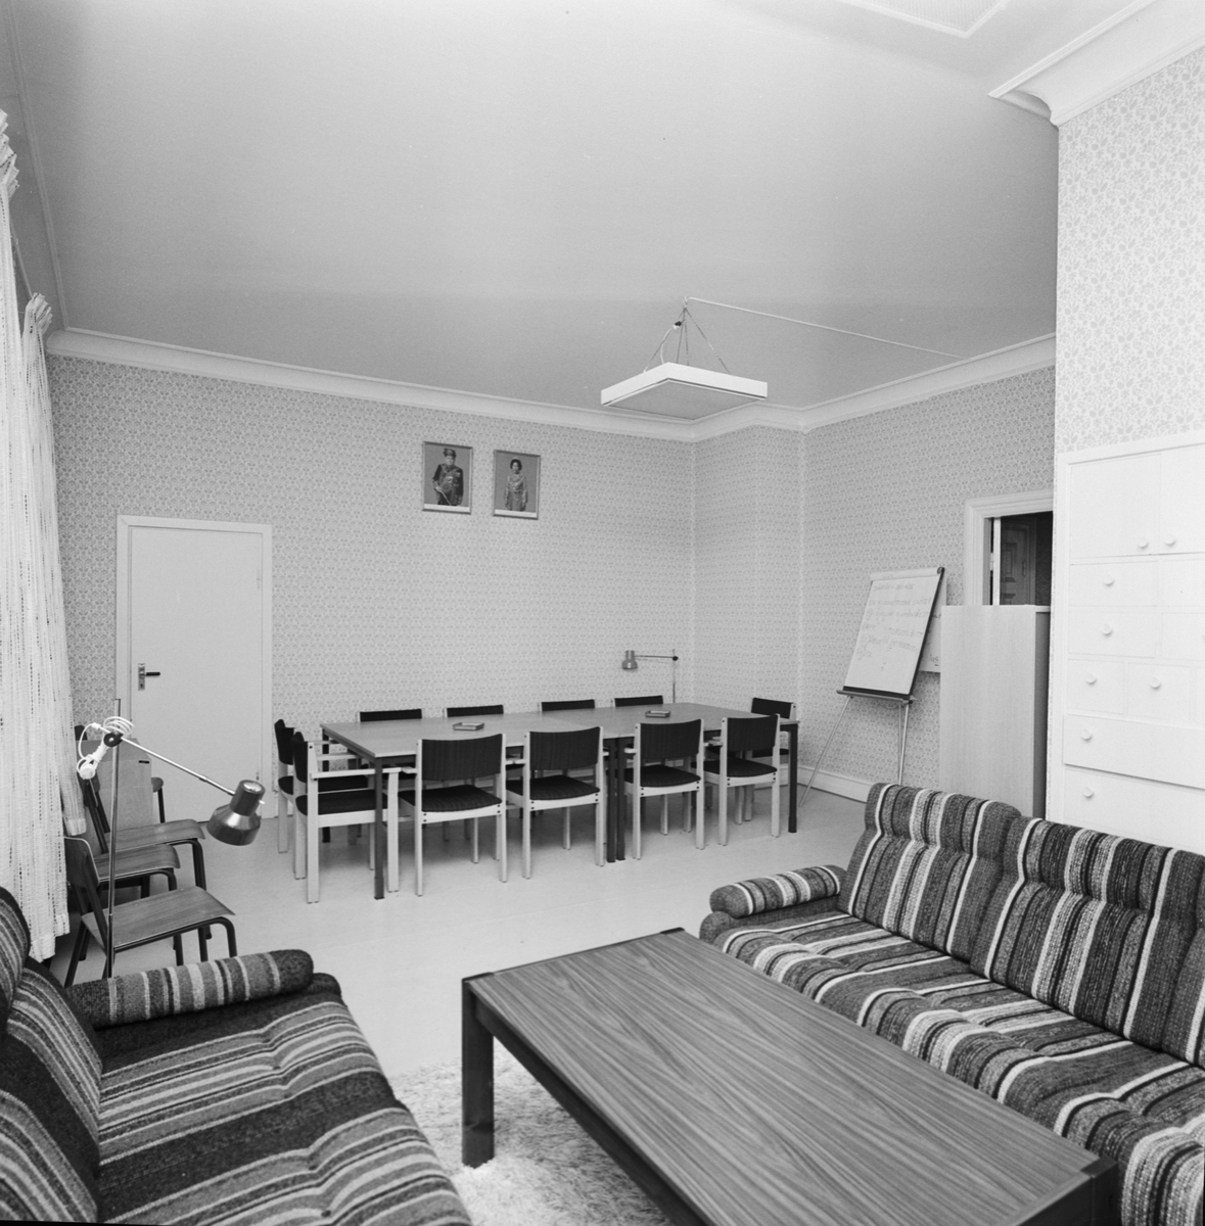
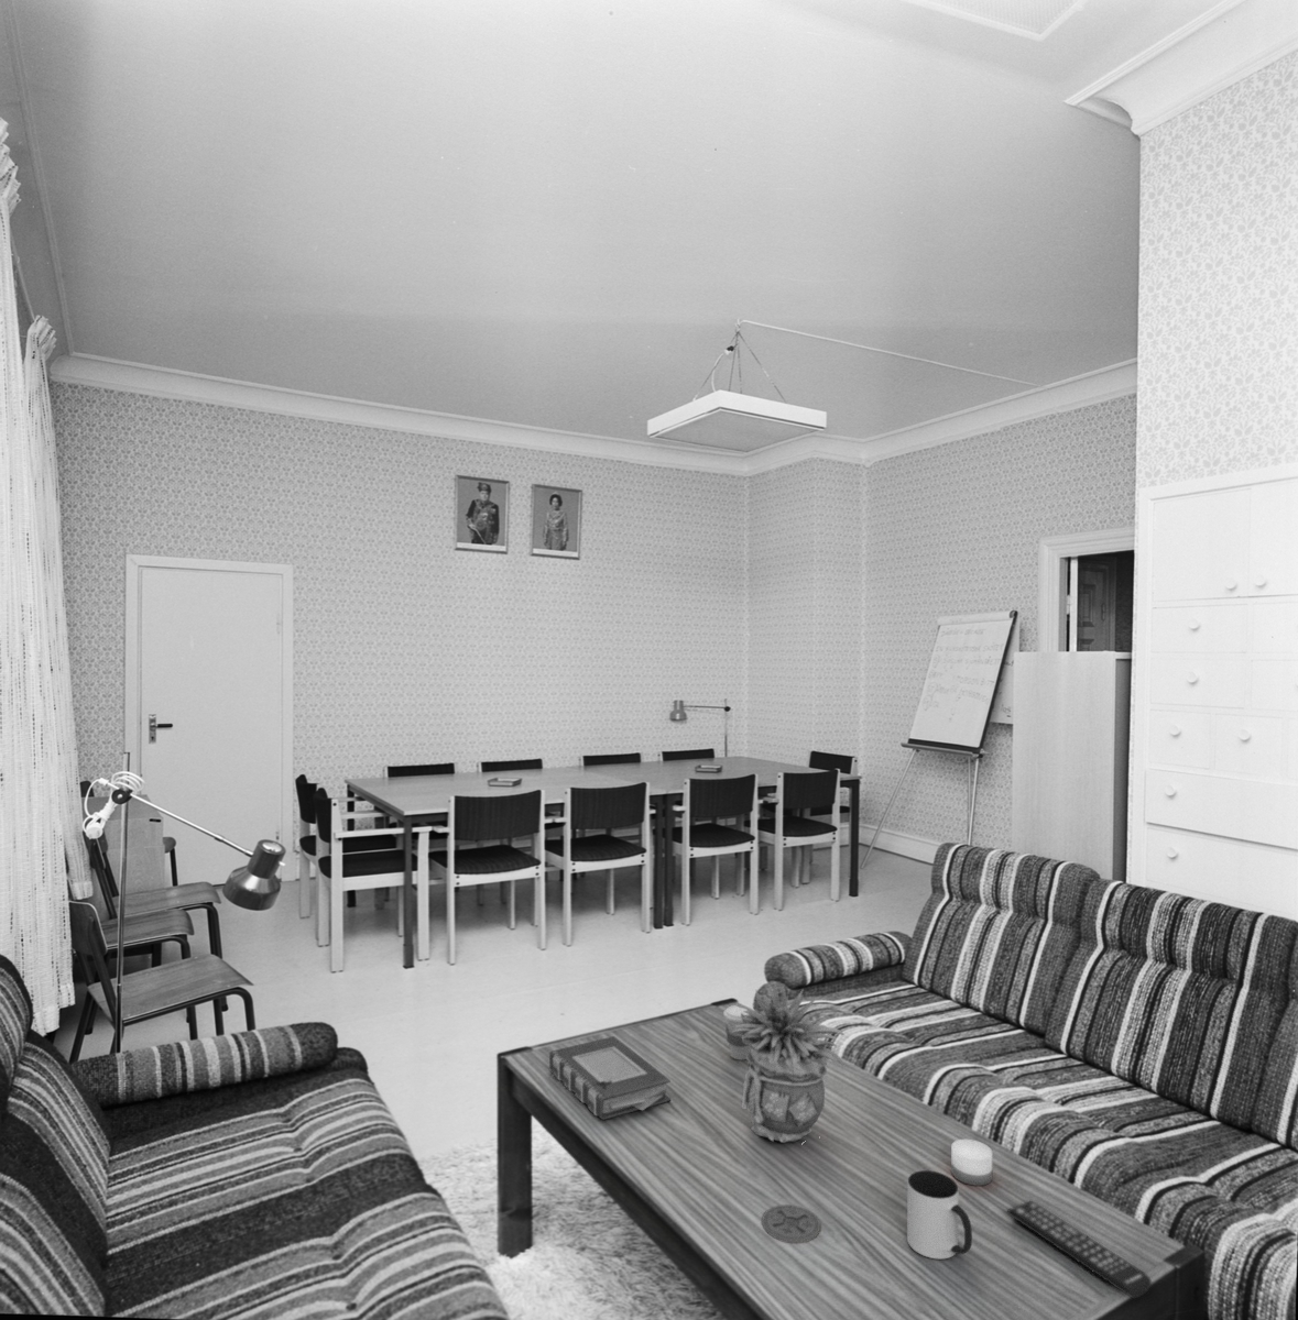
+ coaster (790, 1224)
+ mug (940, 1219)
+ book (612, 1074)
+ candle (971, 1148)
+ remote control (1075, 1245)
+ coffee cup (739, 1036)
+ potted plant (787, 1059)
